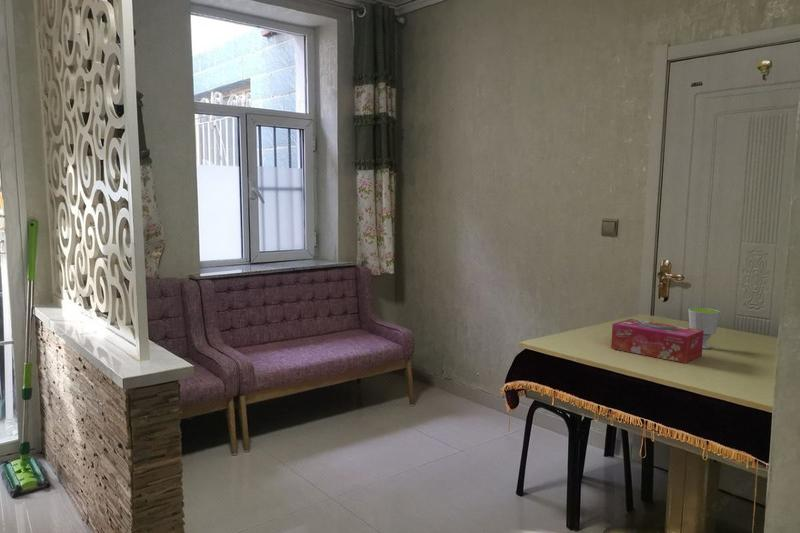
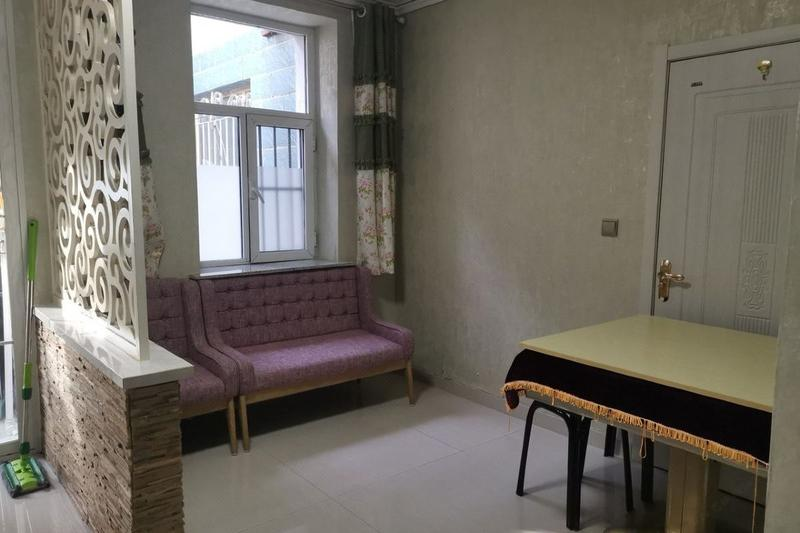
- cup (702, 328)
- tissue box (656, 339)
